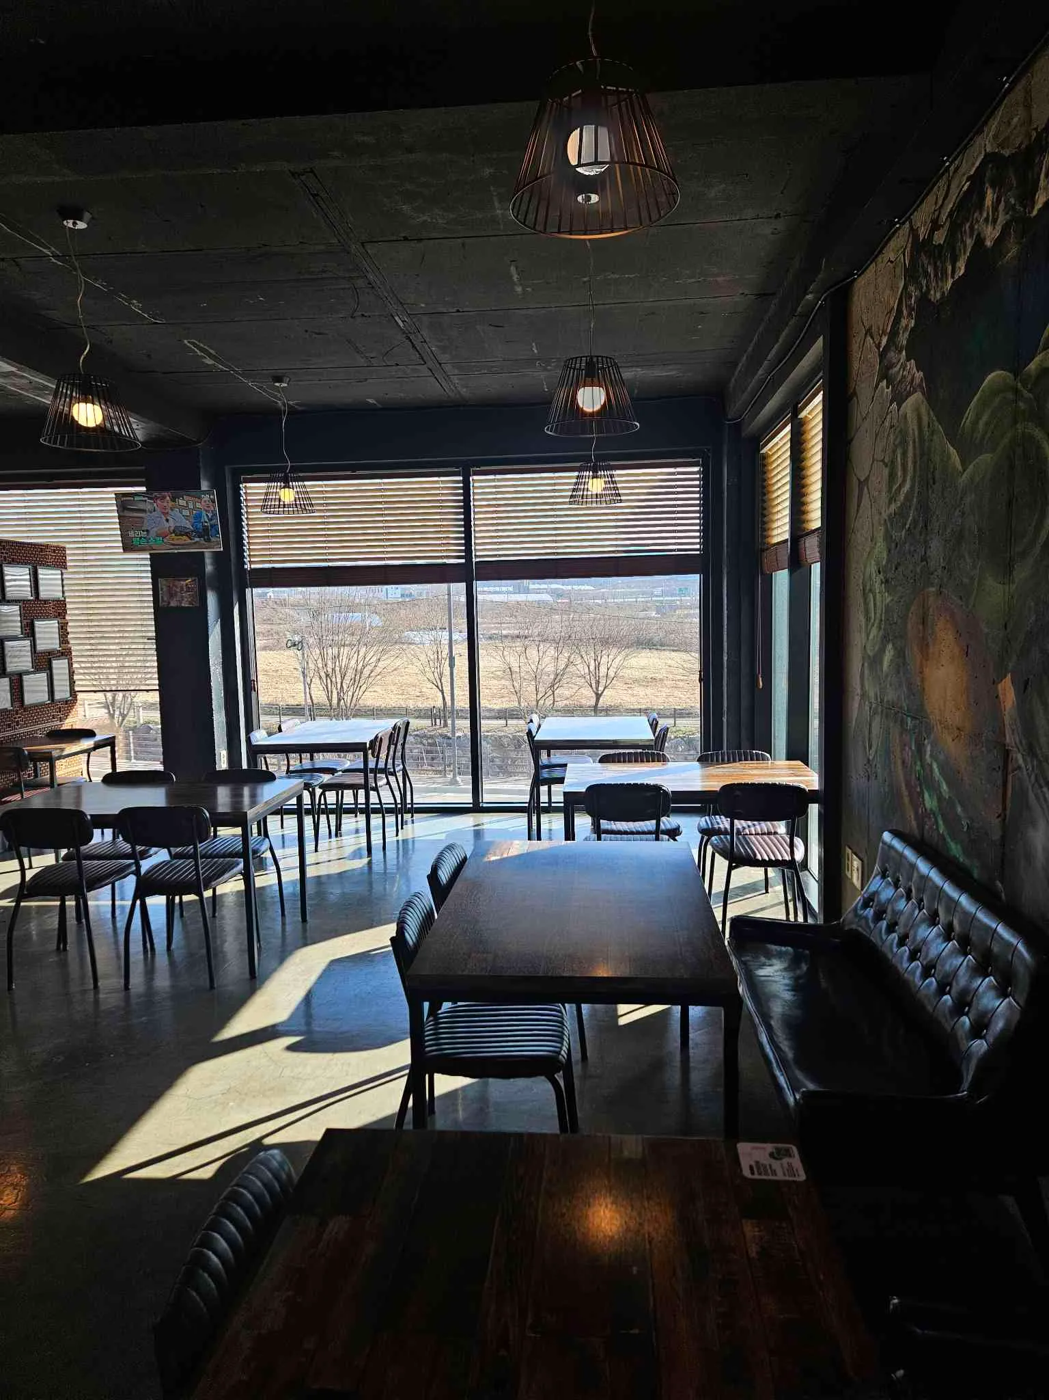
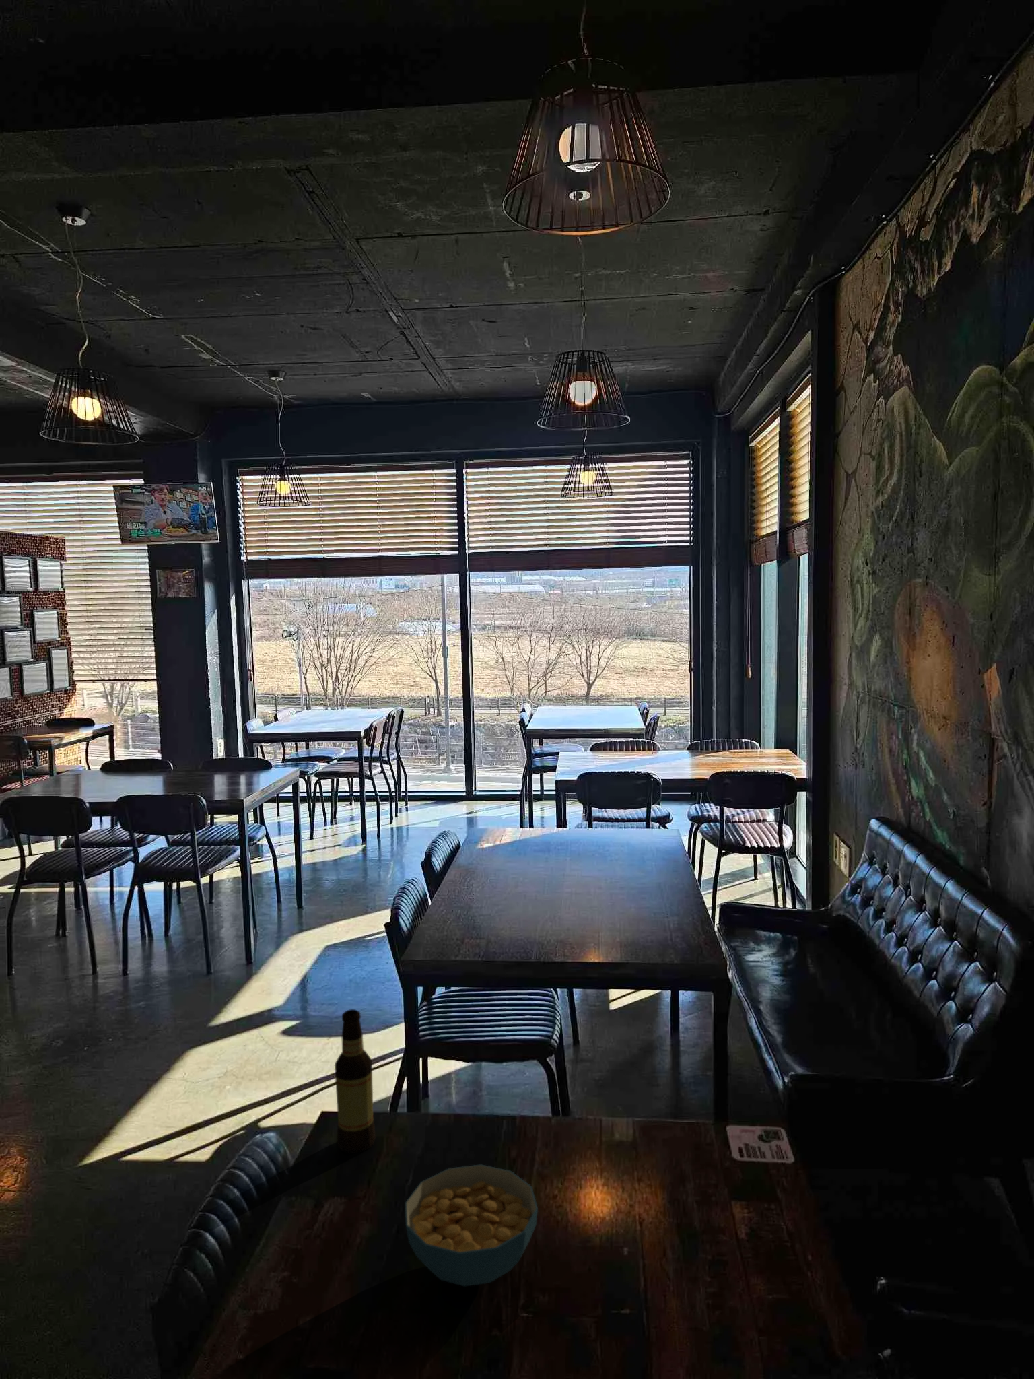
+ cereal bowl (471, 1237)
+ bottle (353, 1078)
